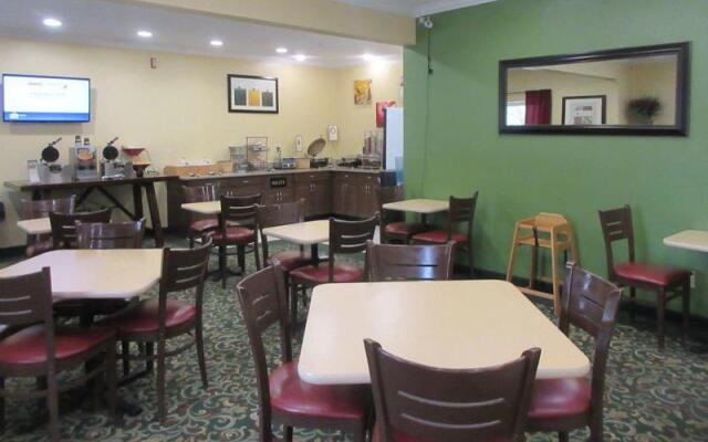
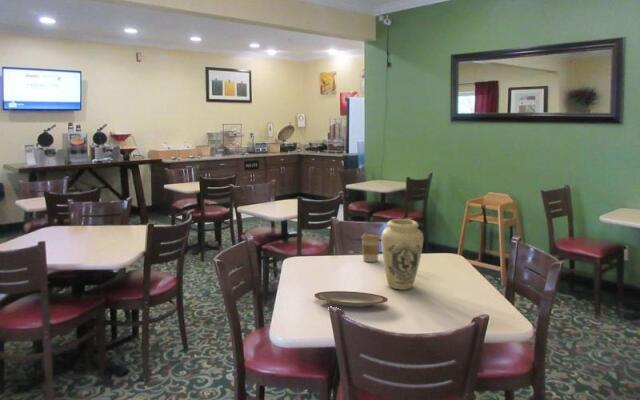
+ plate (350, 300)
+ coffee cup (370, 247)
+ vase (402, 254)
